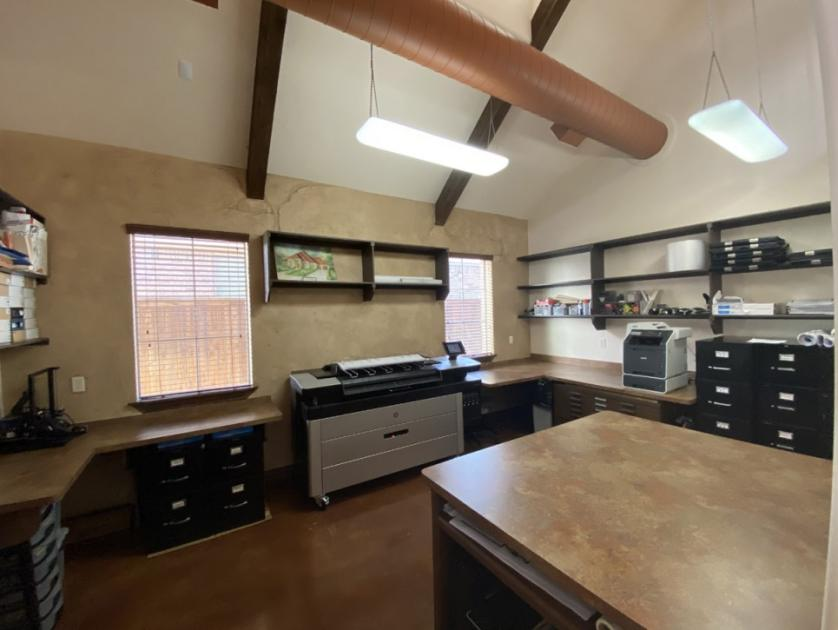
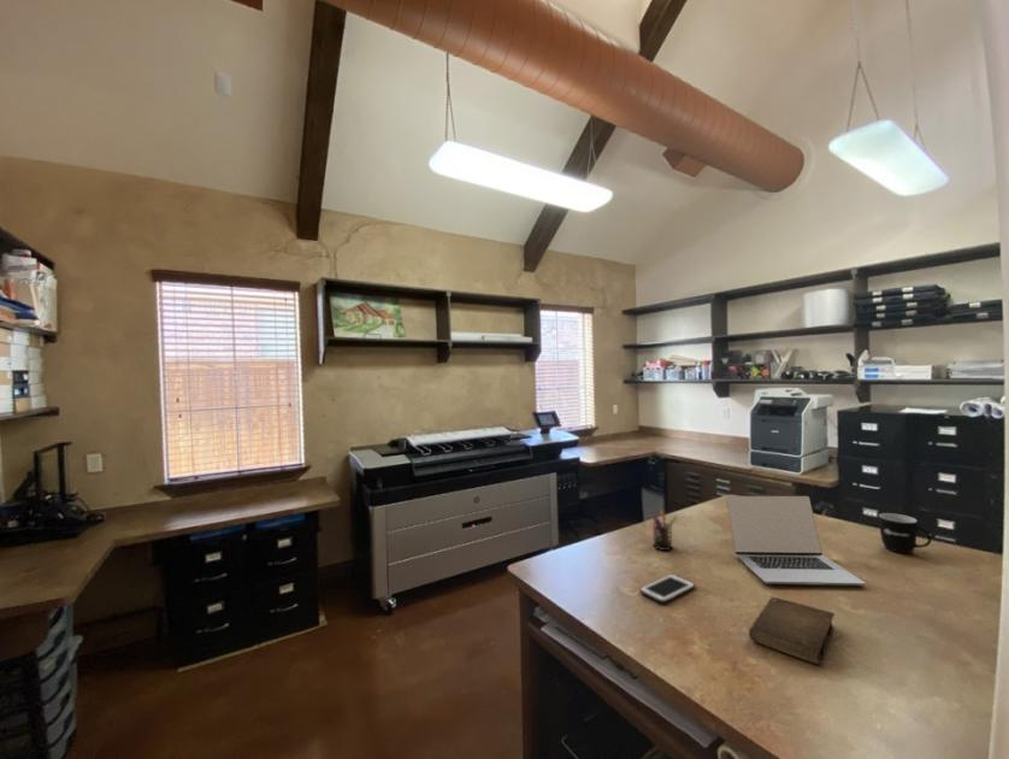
+ mug (904, 535)
+ book (792, 625)
+ laptop (787, 536)
+ cell phone (667, 588)
+ pen holder (665, 528)
